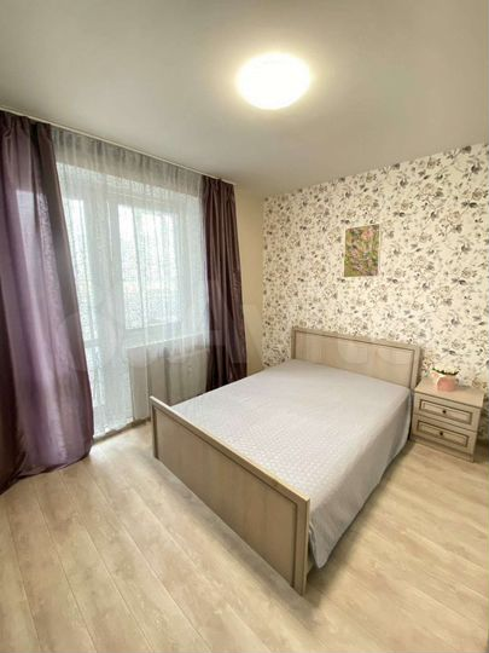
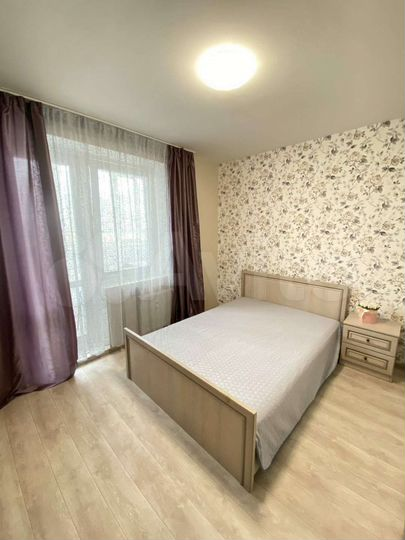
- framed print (361, 252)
